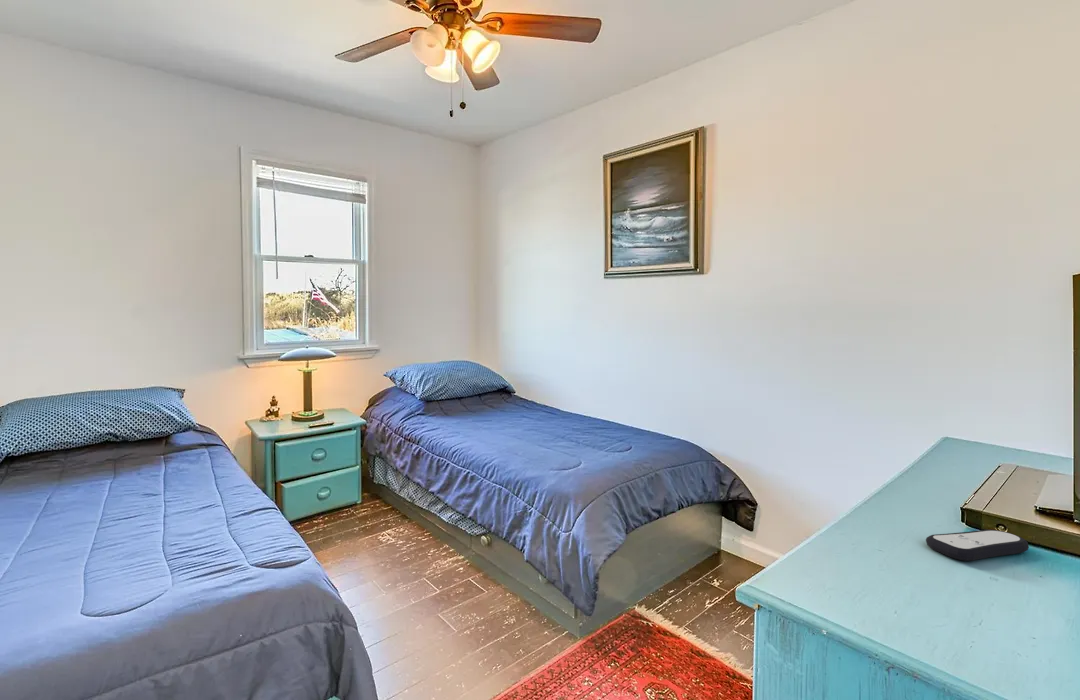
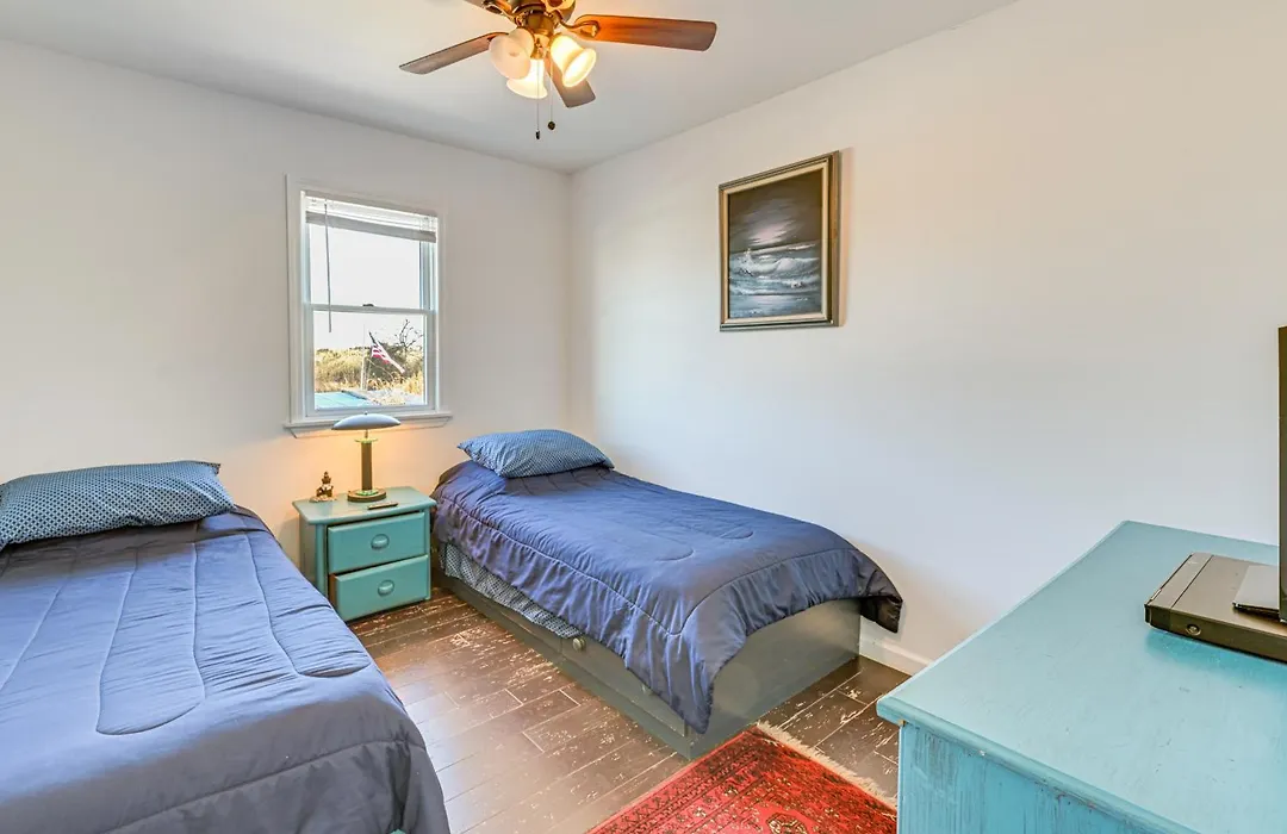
- remote control (978, 543)
